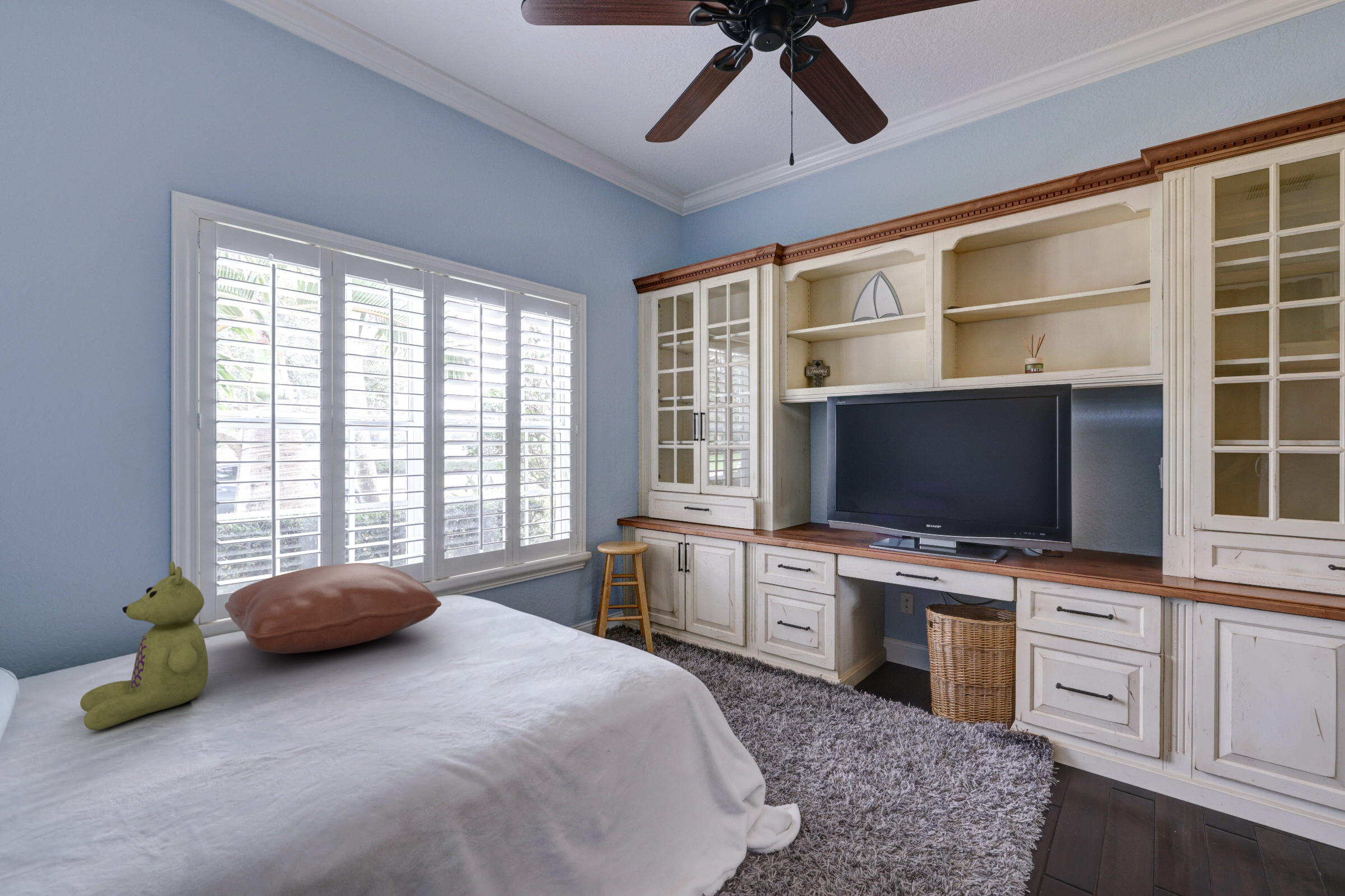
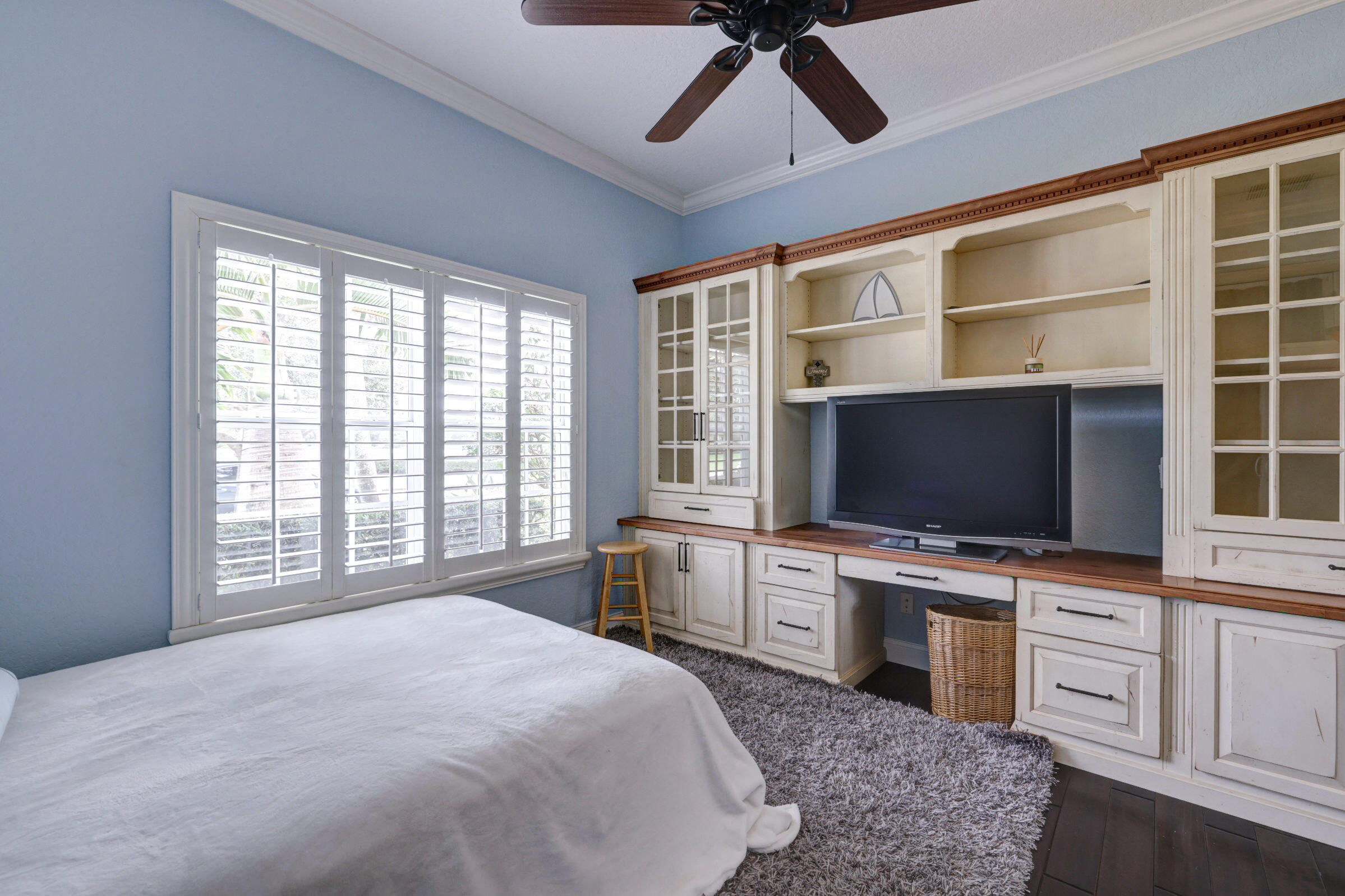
- pillow (334, 605)
- stuffed bear (147, 638)
